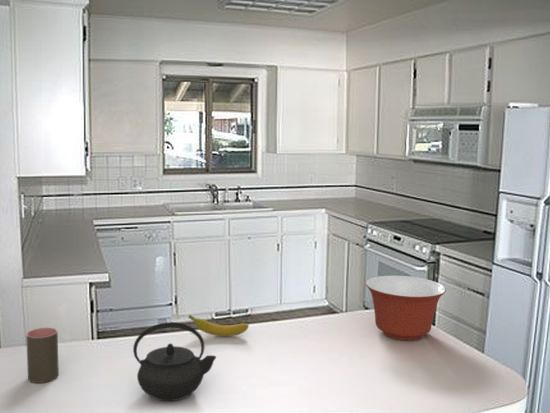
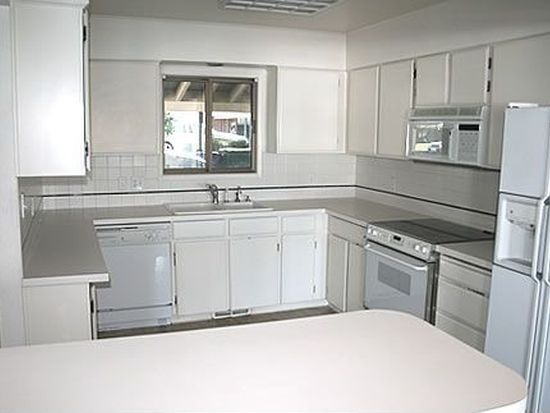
- cup (42, 354)
- mixing bowl (403, 309)
- kettle (175, 357)
- banana (218, 325)
